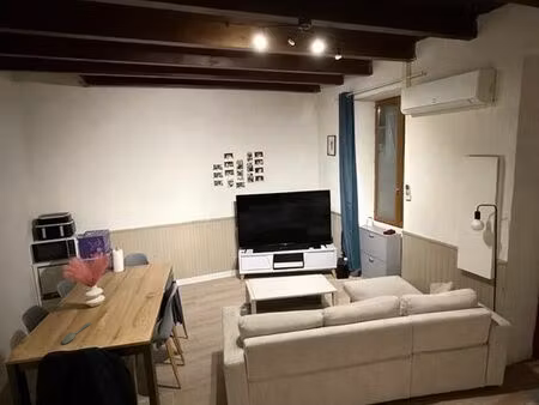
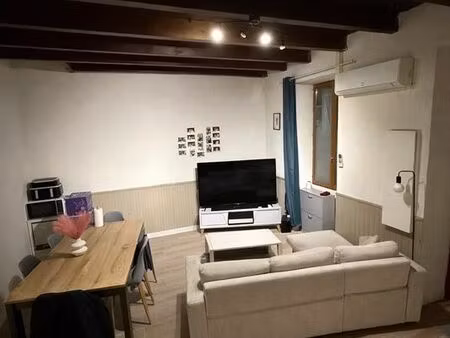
- spoon (78, 331)
